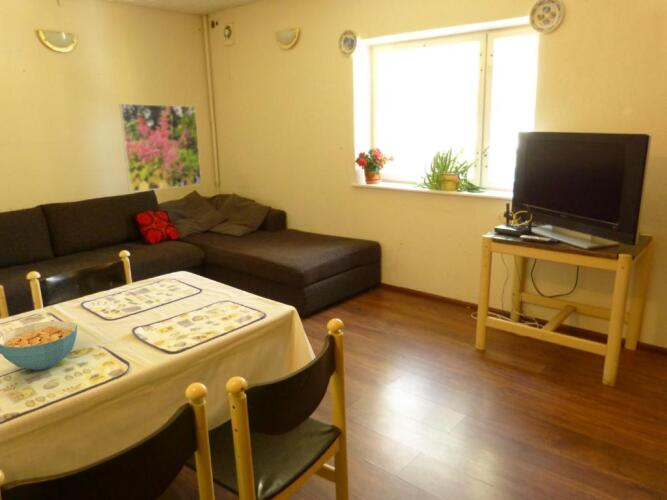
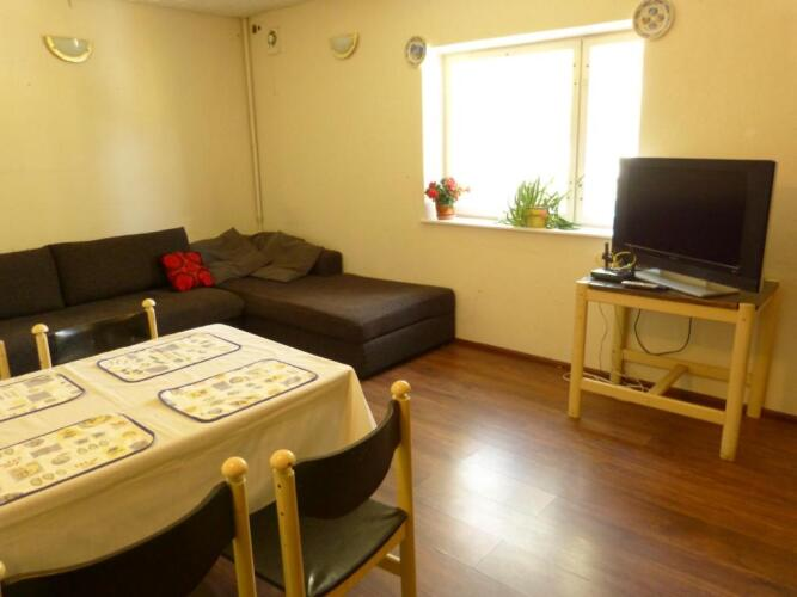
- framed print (163, 147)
- cereal bowl (40, 349)
